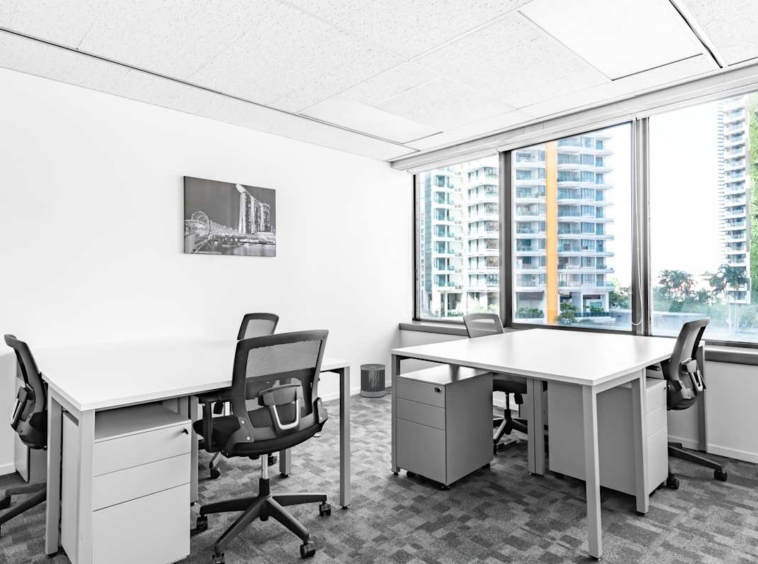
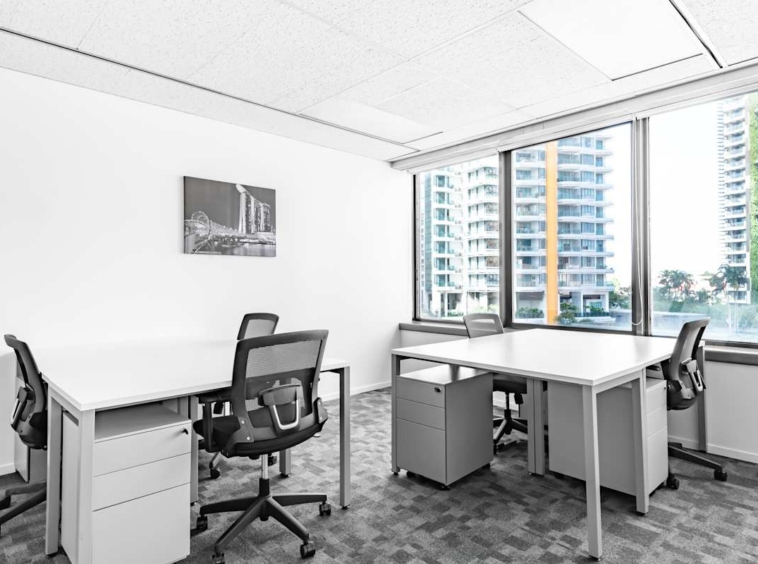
- wastebasket (372, 380)
